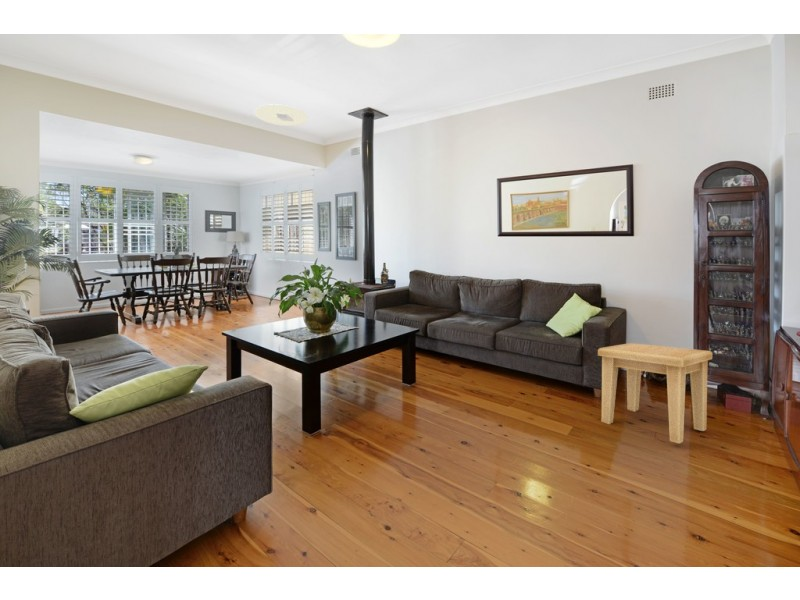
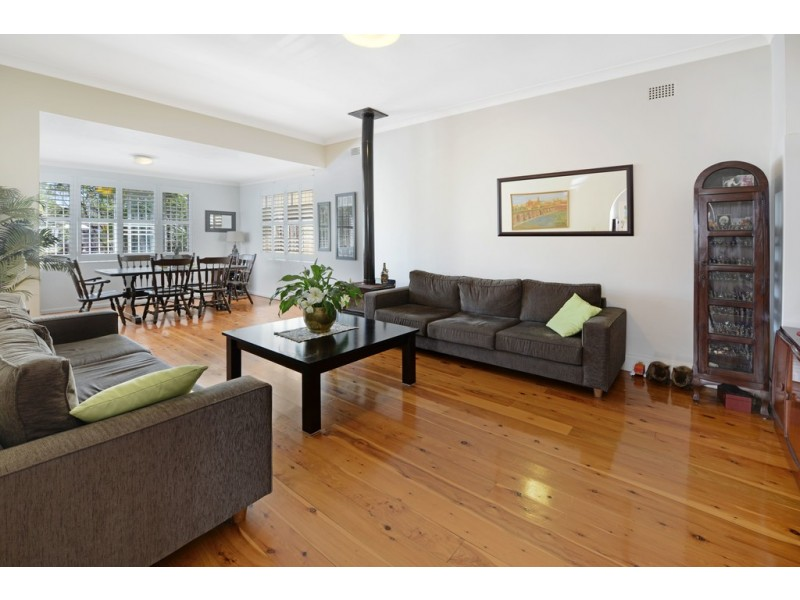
- ceiling light (281, 113)
- side table (639, 387)
